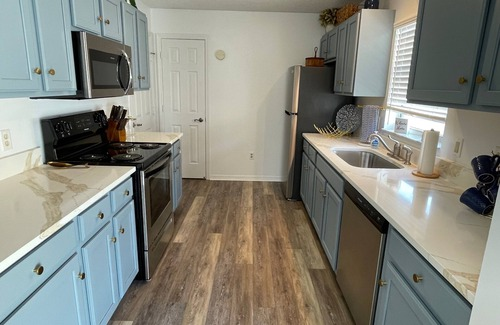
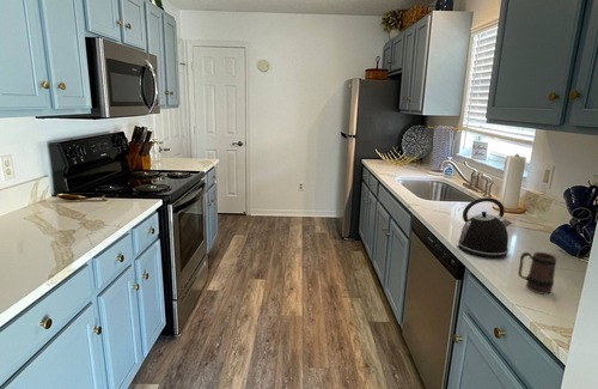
+ kettle (484, 224)
+ mug (536, 271)
